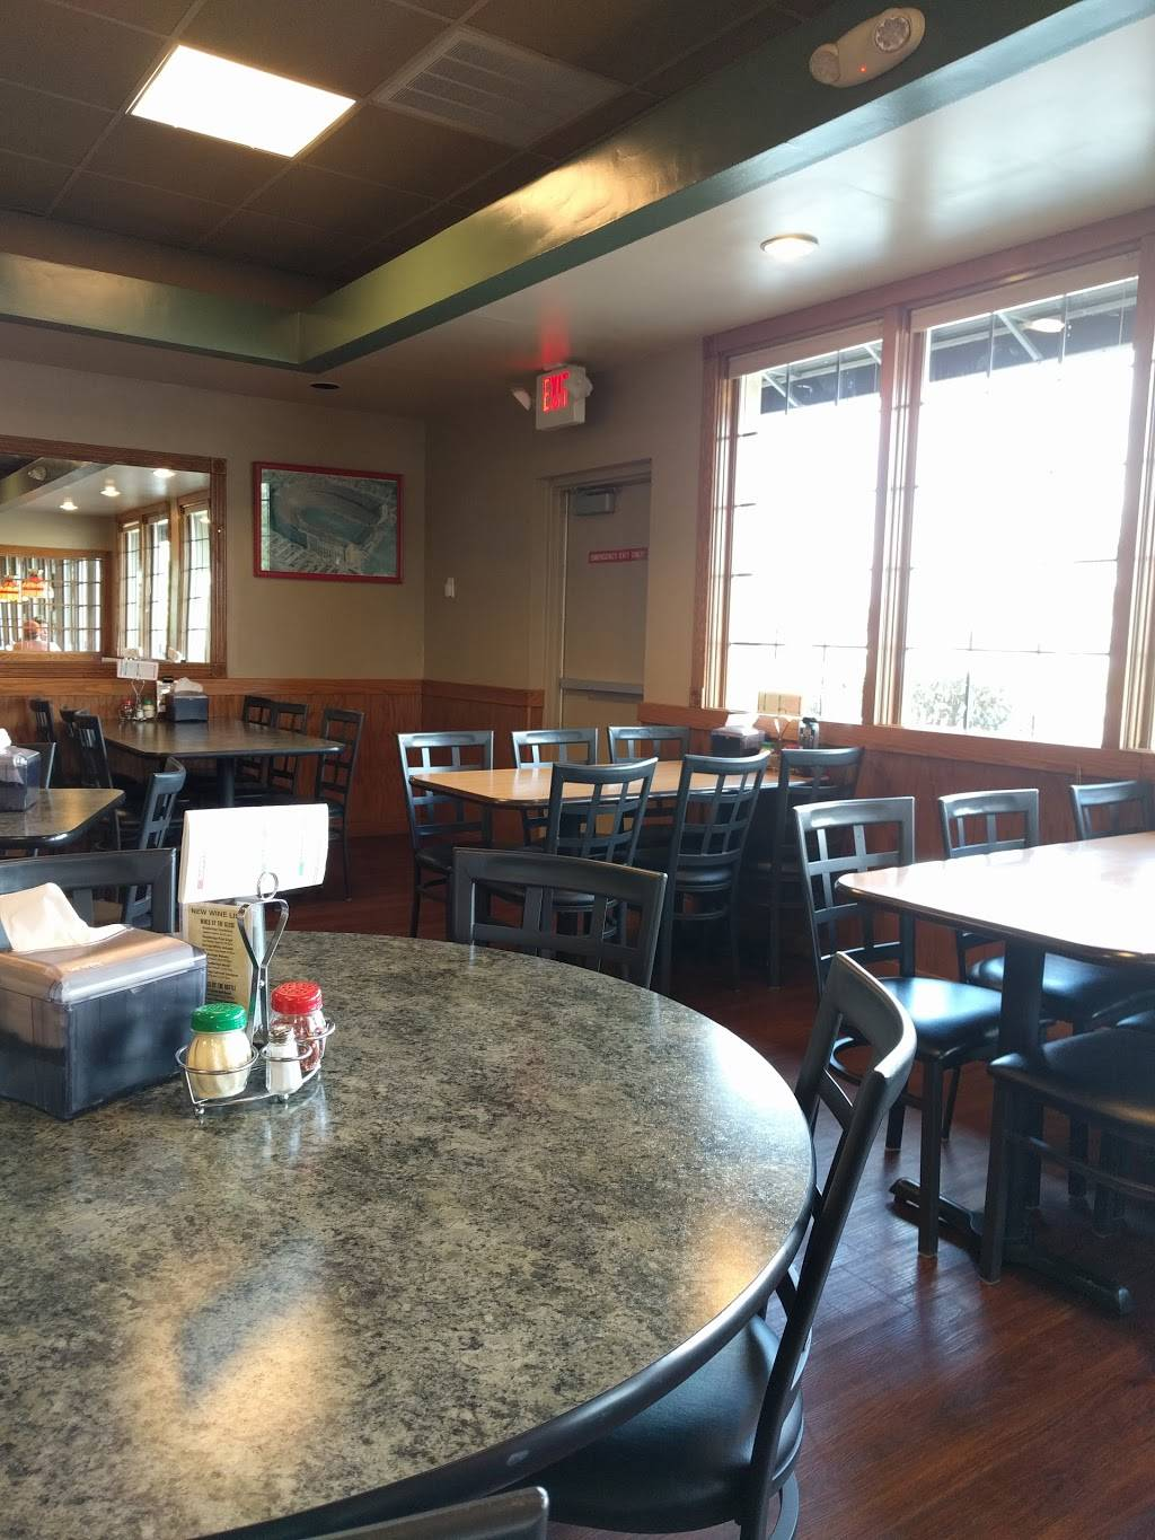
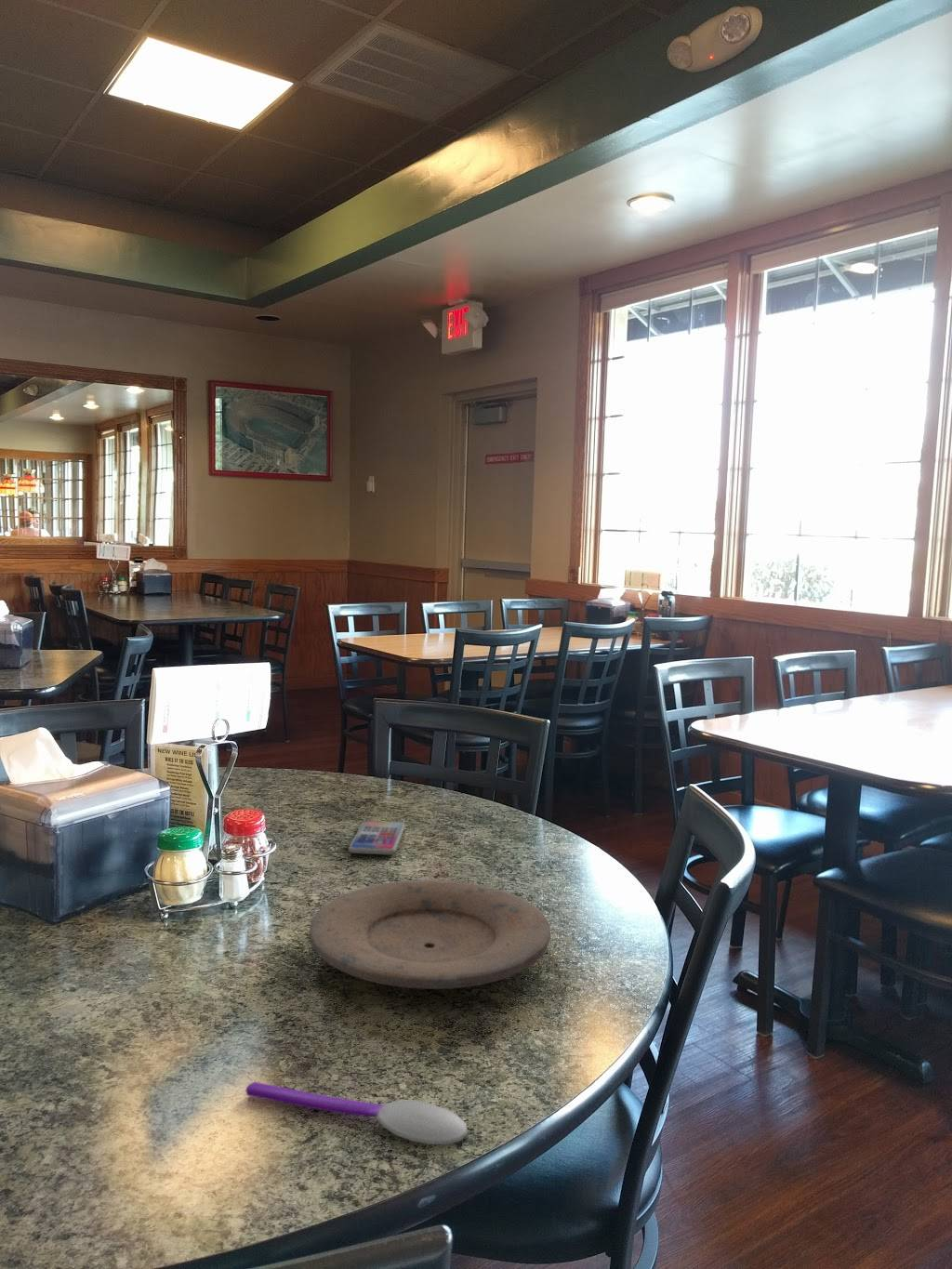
+ smartphone (377, 837)
+ plate (430, 936)
+ spoon (353, 1106)
